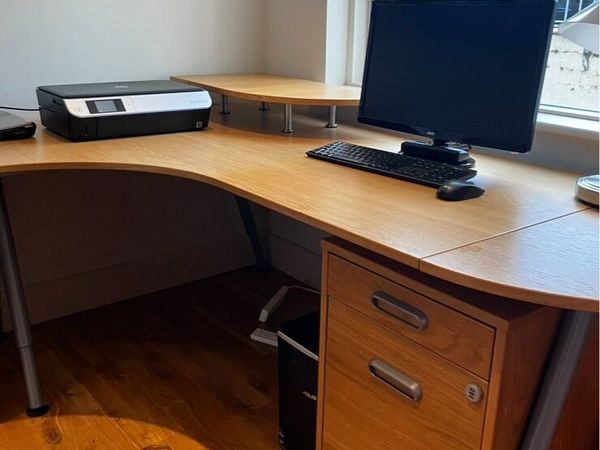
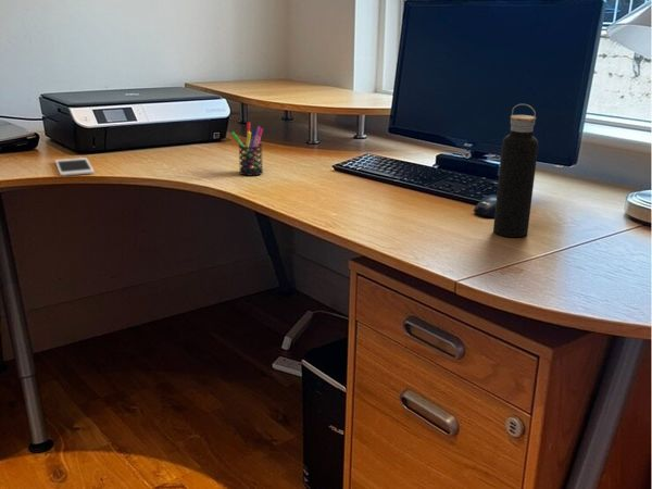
+ cell phone (74, 166)
+ water bottle (516, 170)
+ pen holder (247, 148)
